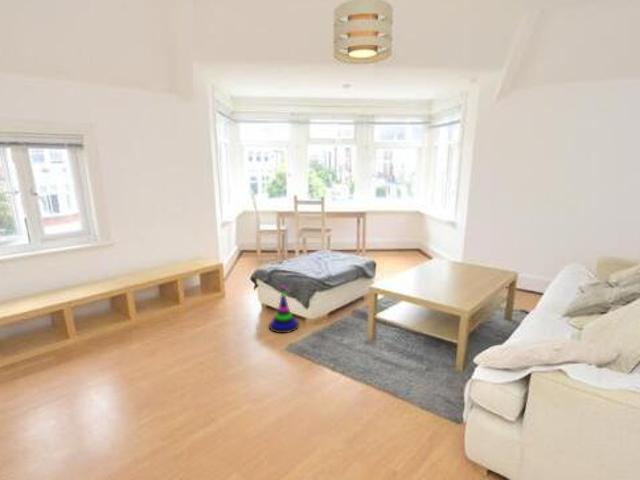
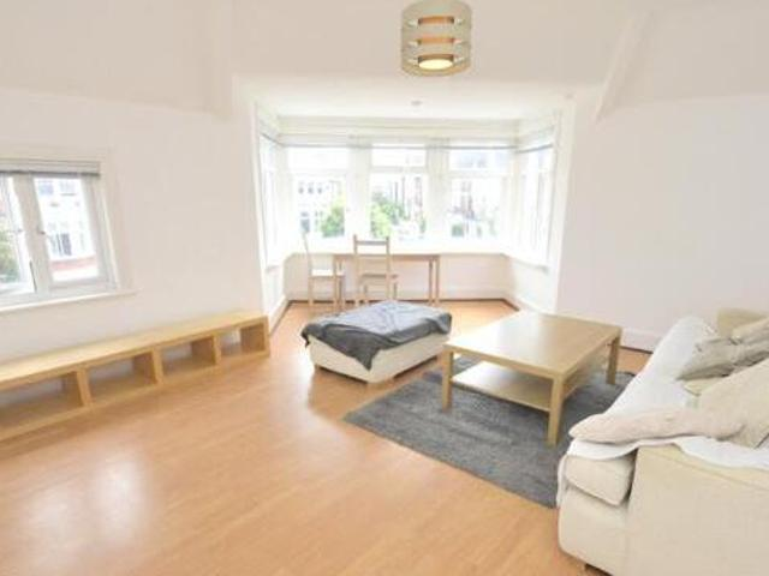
- stacking toy (283, 306)
